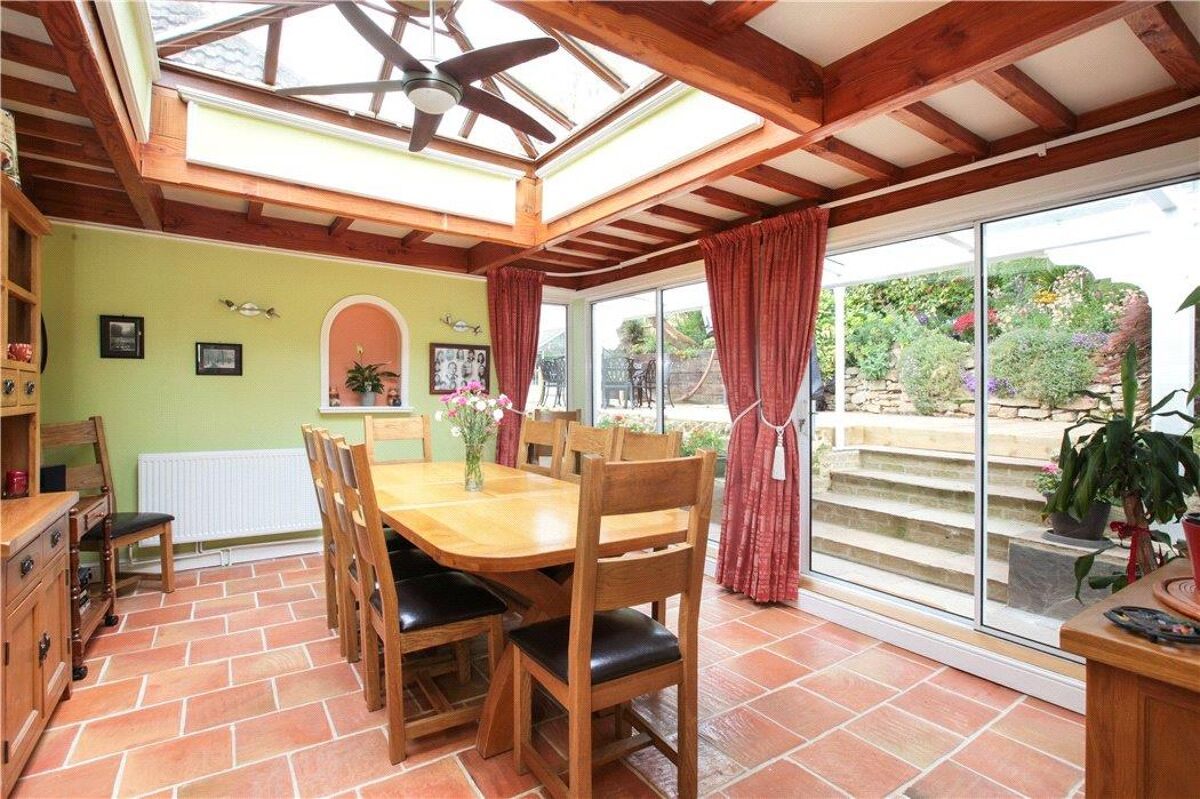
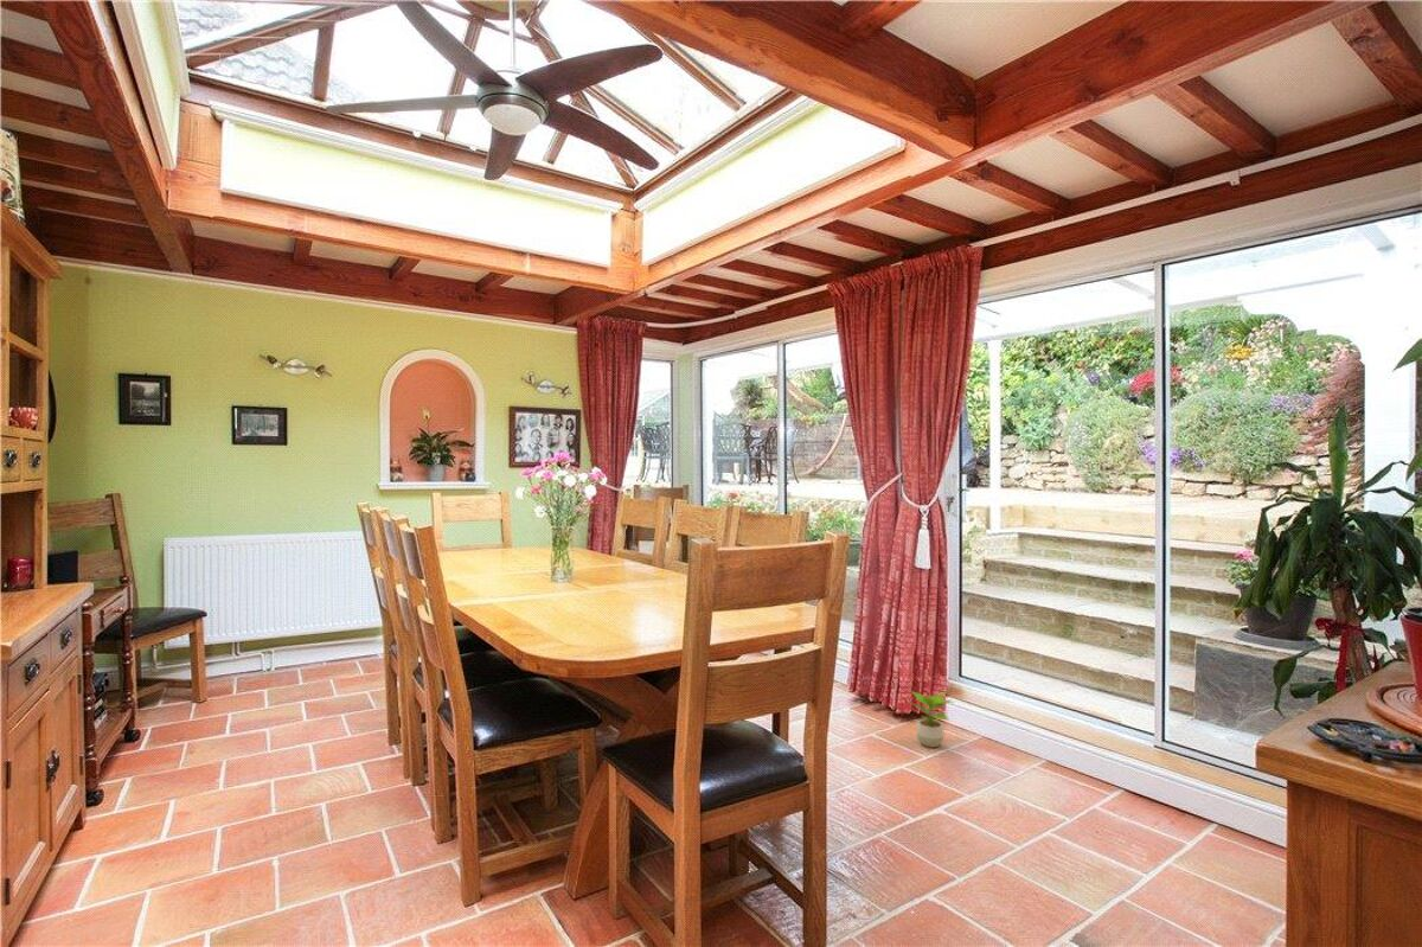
+ potted plant (933, 715)
